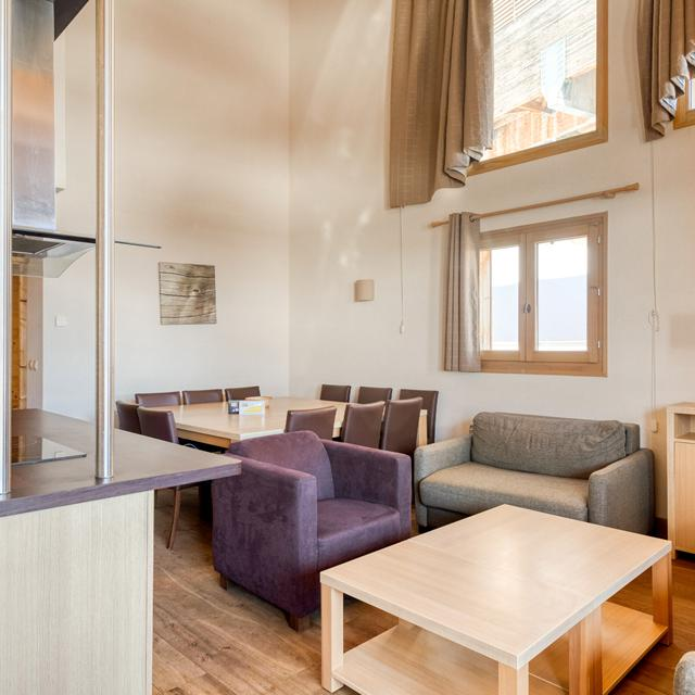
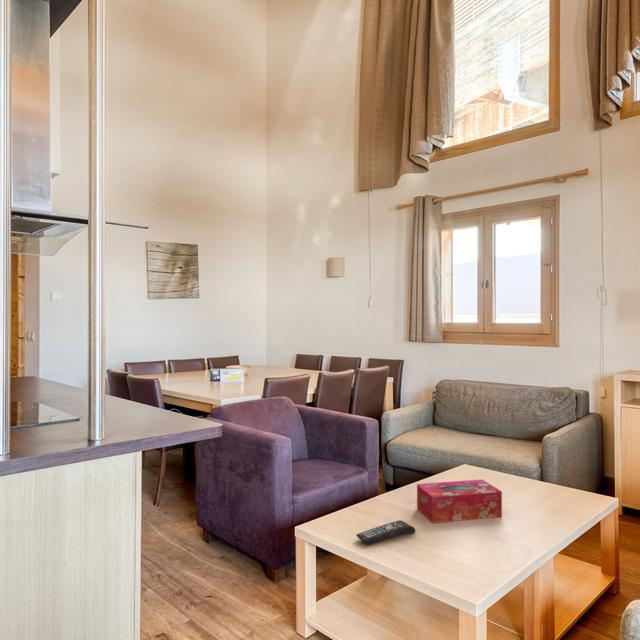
+ tissue box (458, 500)
+ remote control (386, 531)
